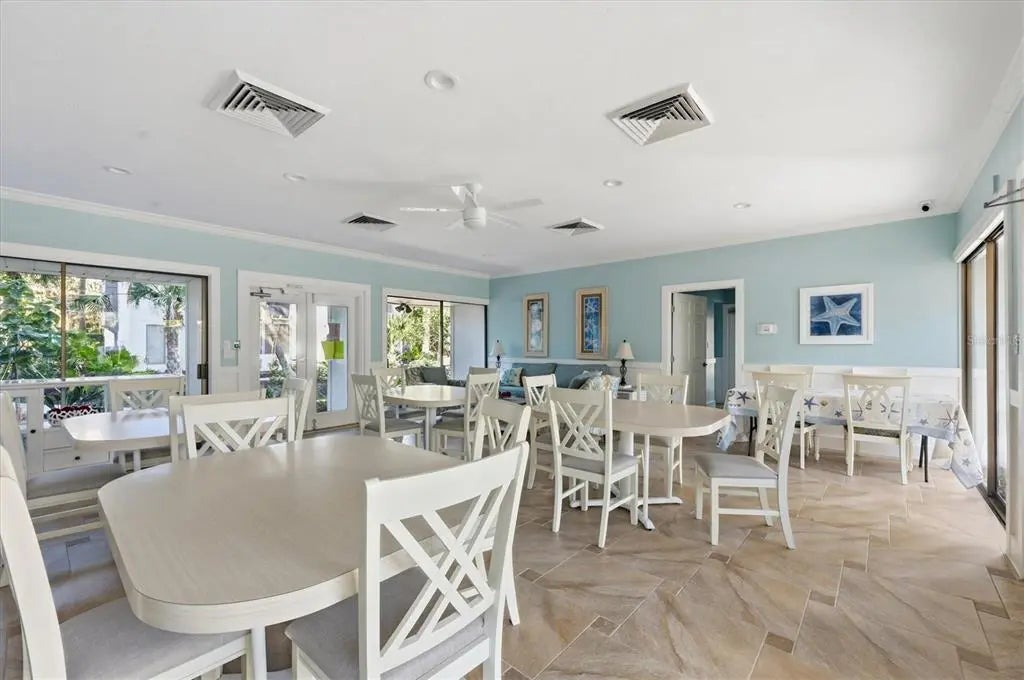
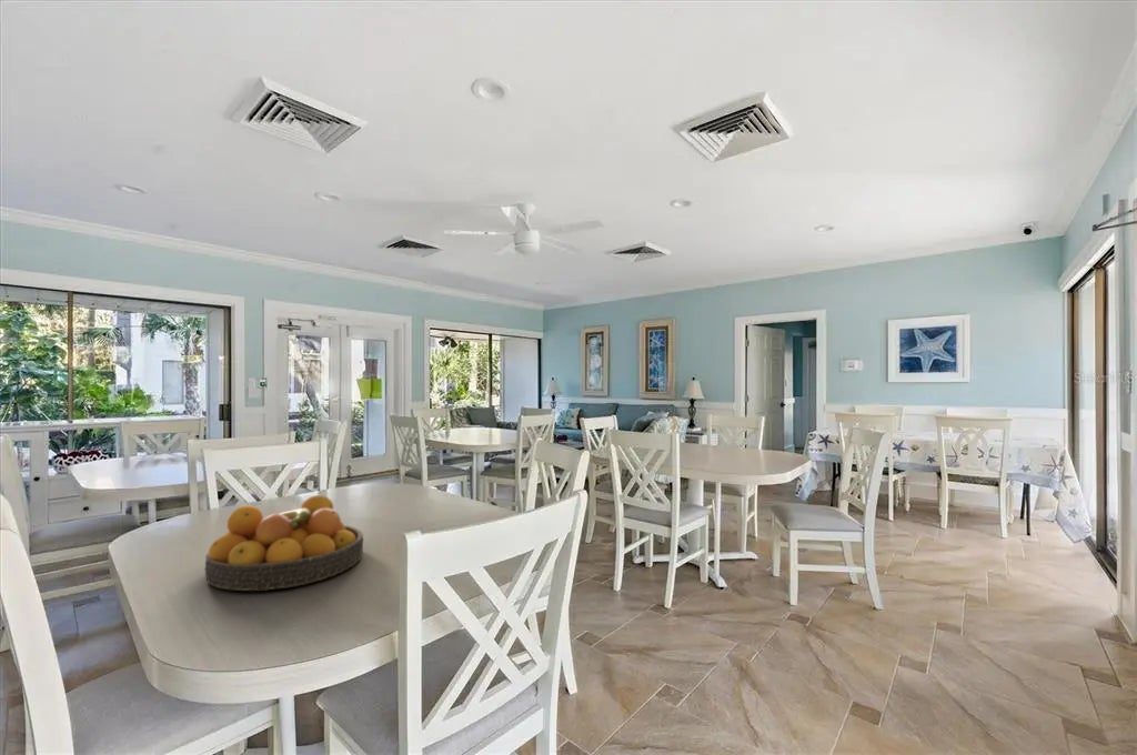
+ fruit bowl (289, 533)
